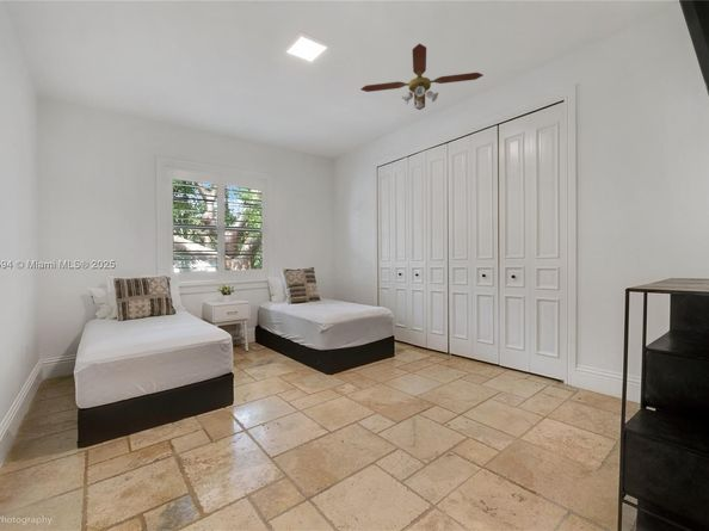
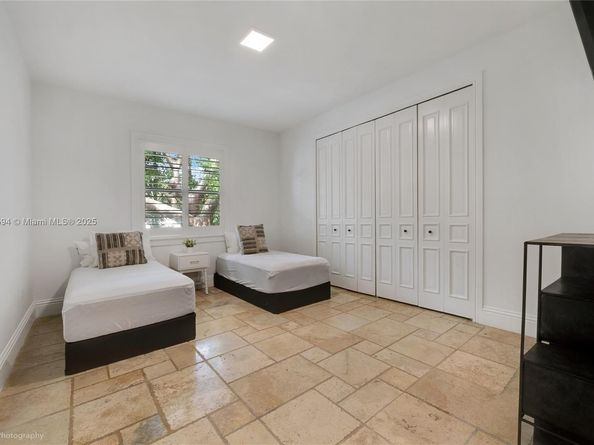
- ceiling fan (419, 86)
